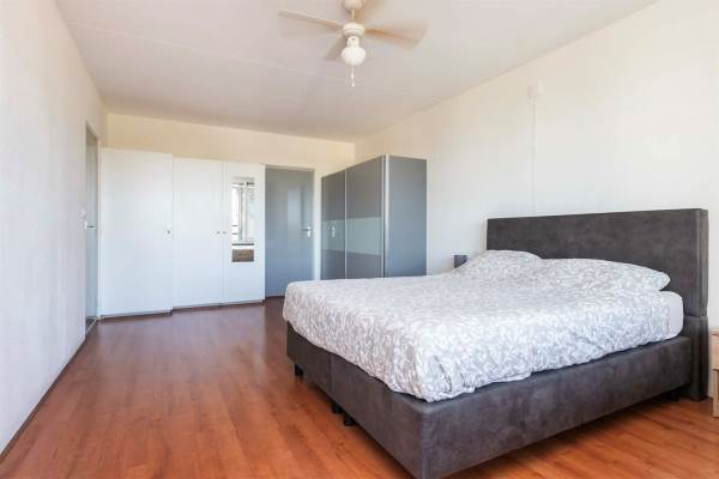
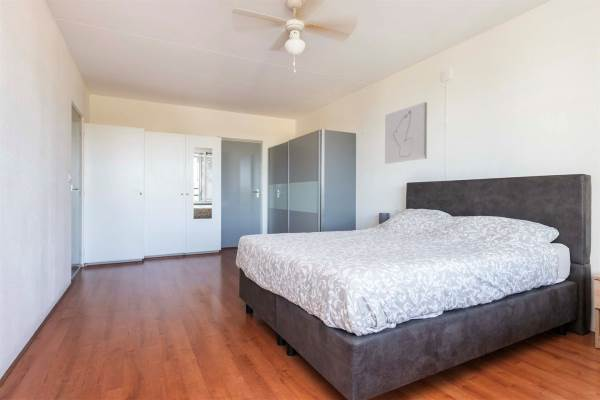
+ wall art (404, 135)
